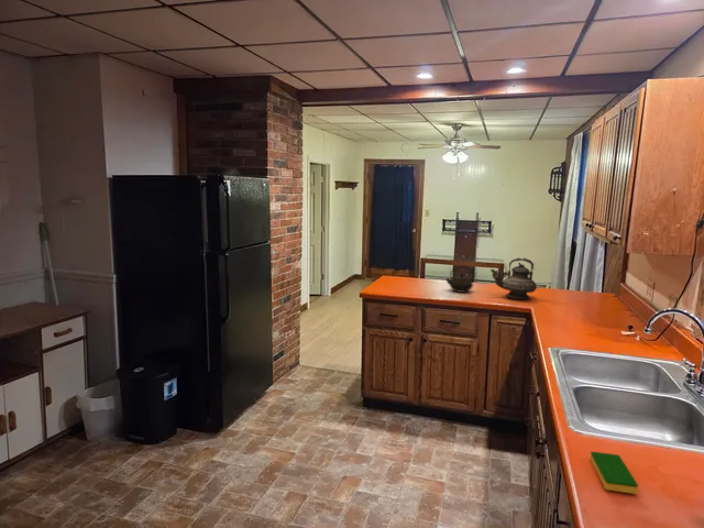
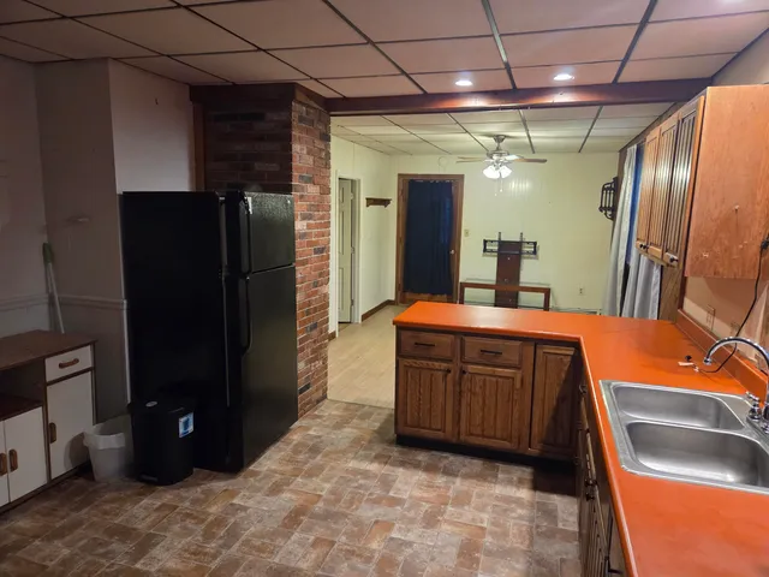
- dish sponge (612, 471)
- teapot (513, 277)
- kettle (460, 278)
